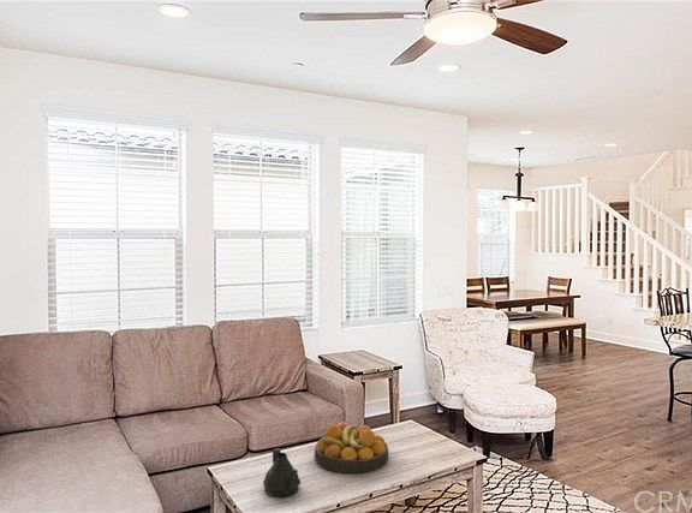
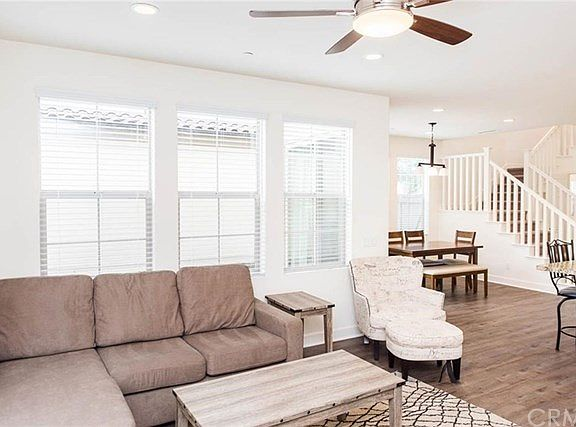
- fruit bowl (351, 441)
- teapot (284, 473)
